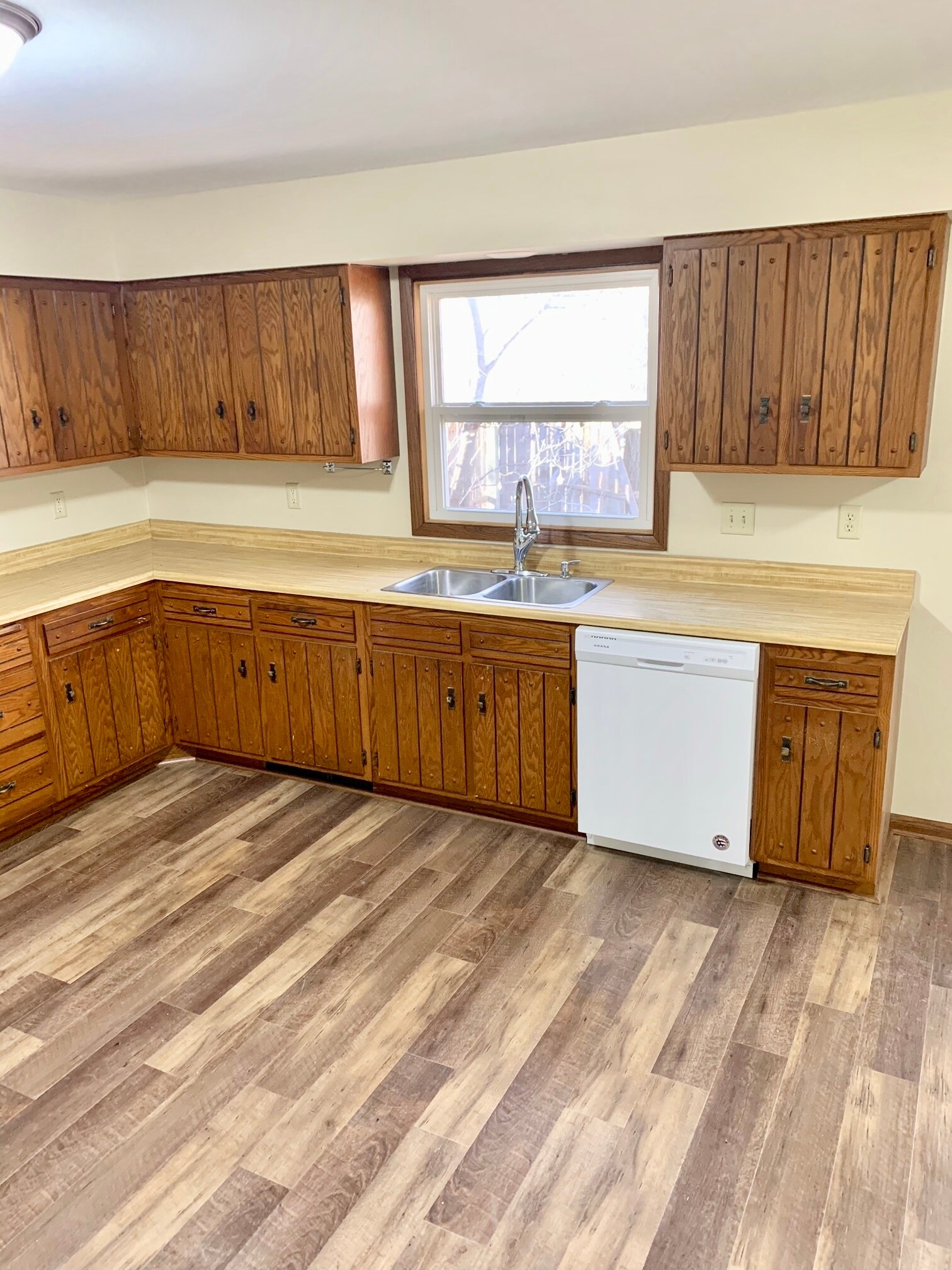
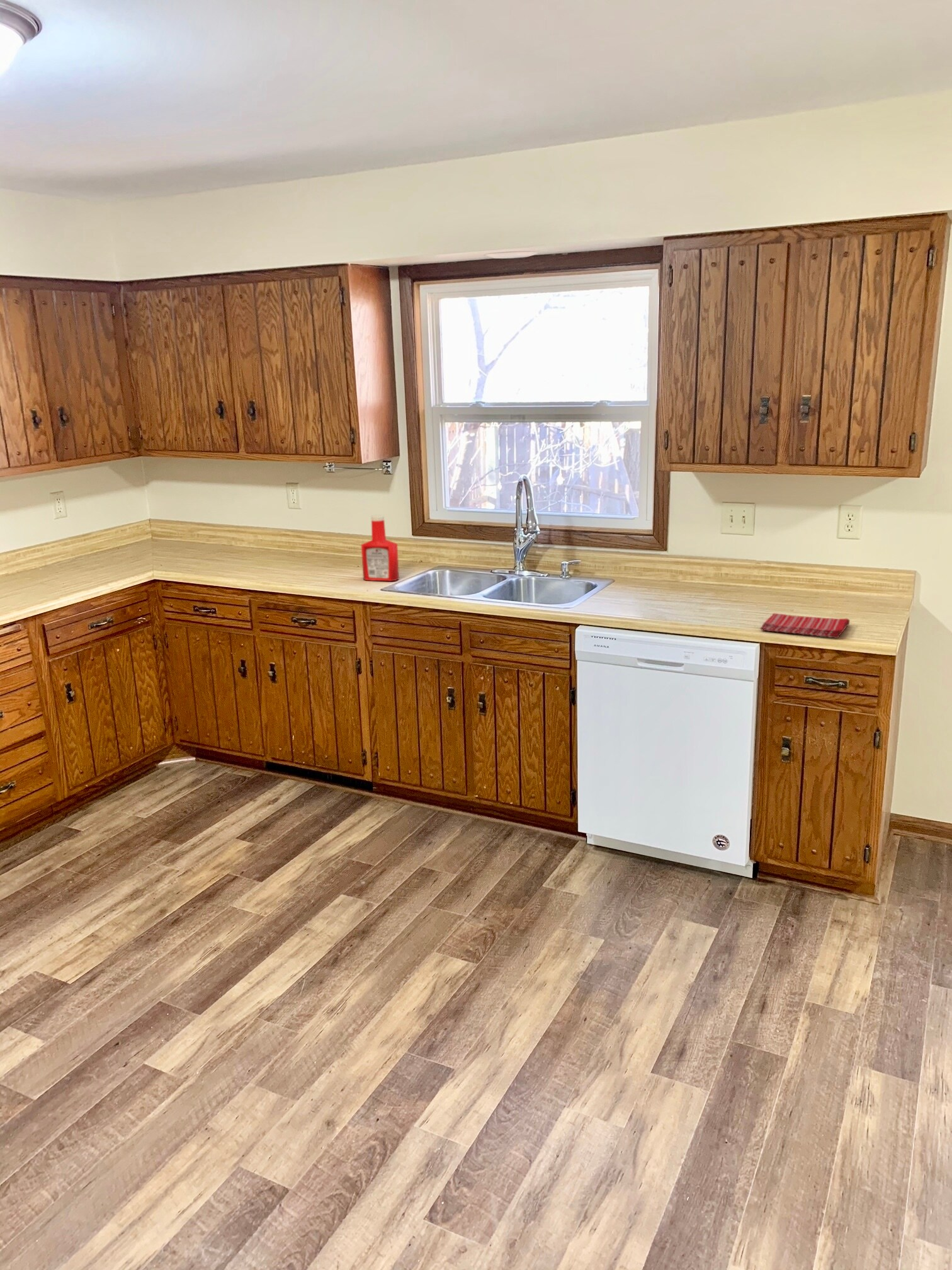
+ dish towel (805, 624)
+ soap bottle (379, 547)
